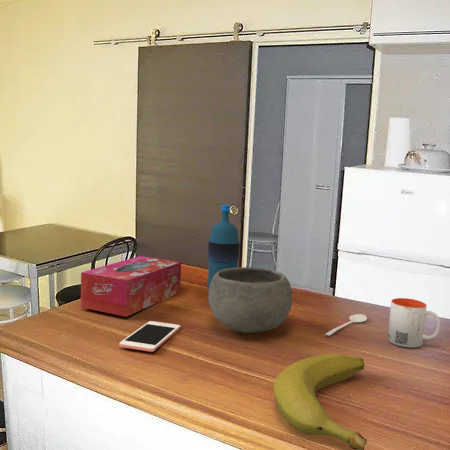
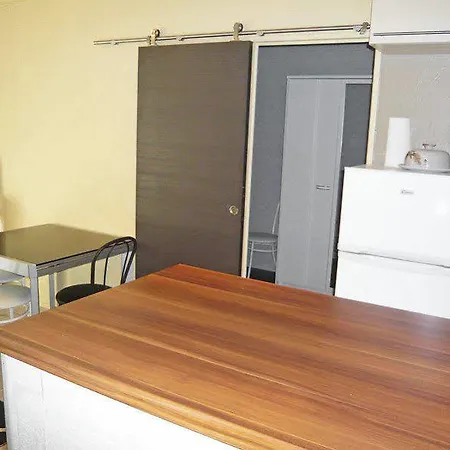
- bowl (250, 302)
- banana (329, 384)
- cell phone (151, 335)
- water bottle (223, 250)
- stirrer (345, 324)
- mug (414, 323)
- tissue box (133, 283)
